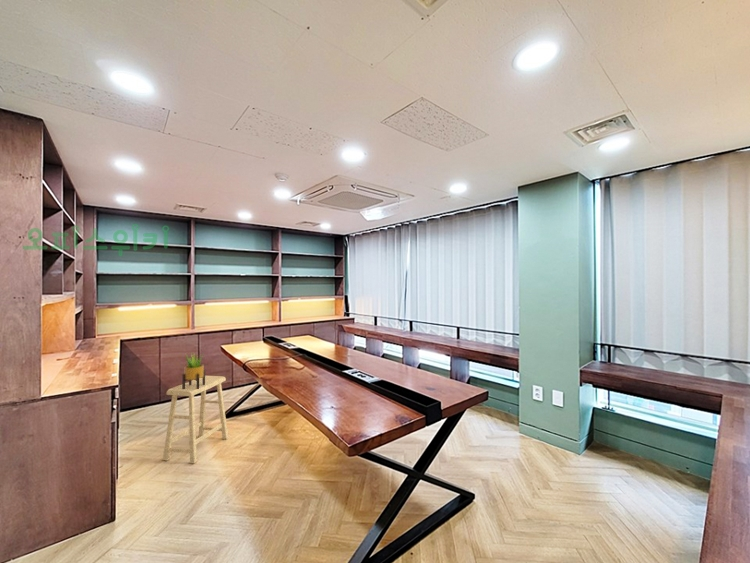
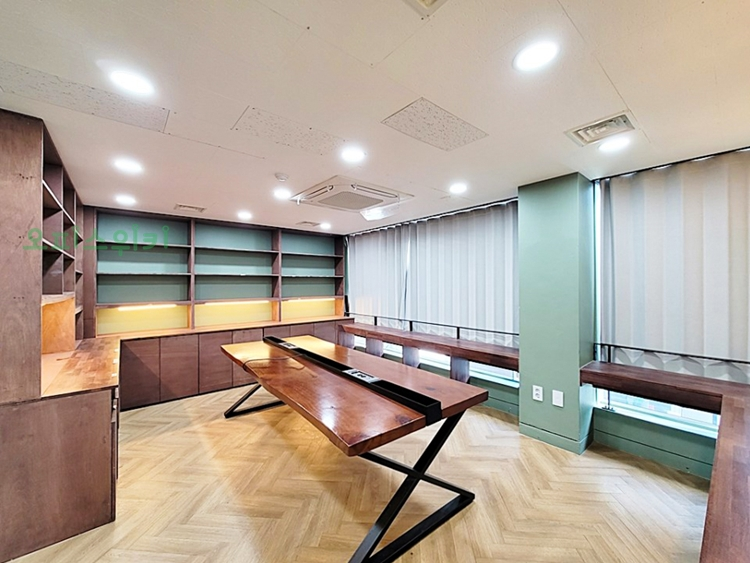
- stool (200, 415)
- potted plant (194, 369)
